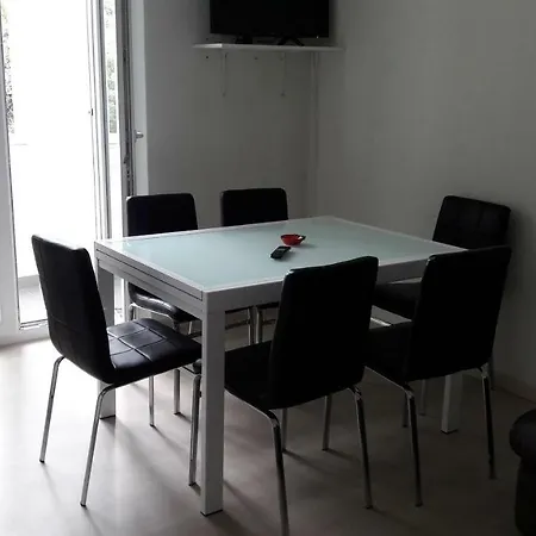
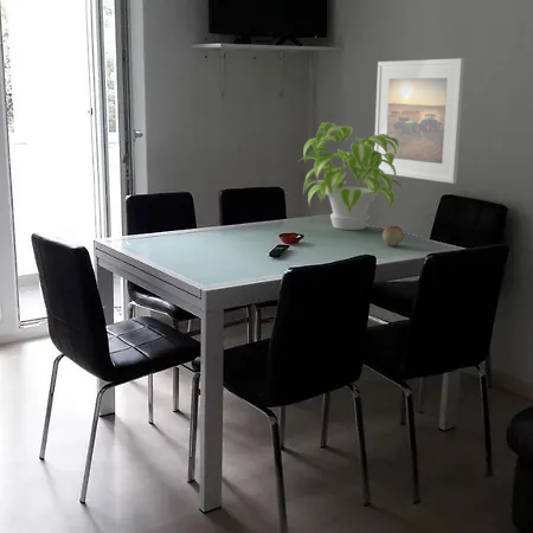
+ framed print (415, 120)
+ plant (345, 174)
+ fruit (392, 236)
